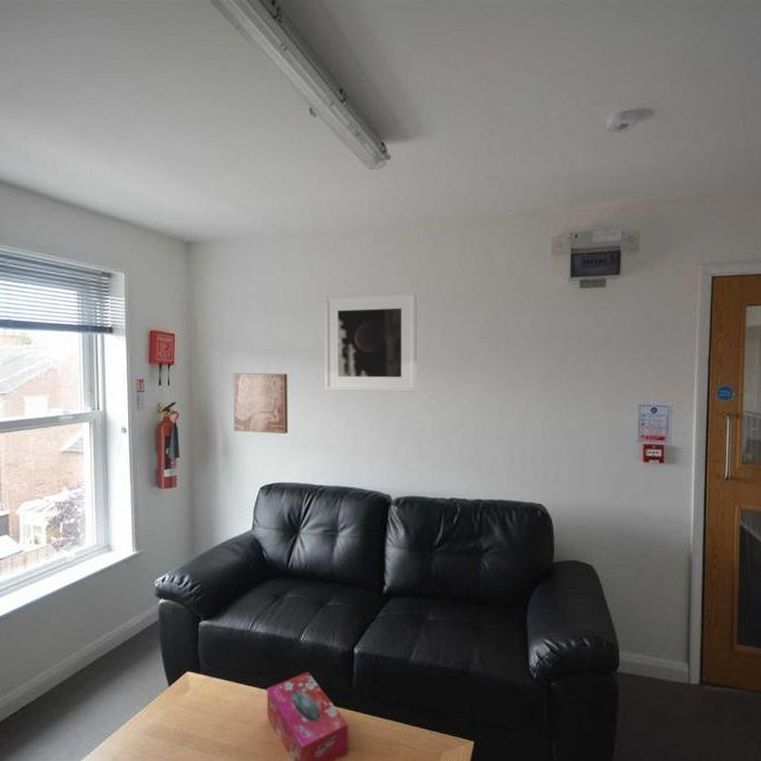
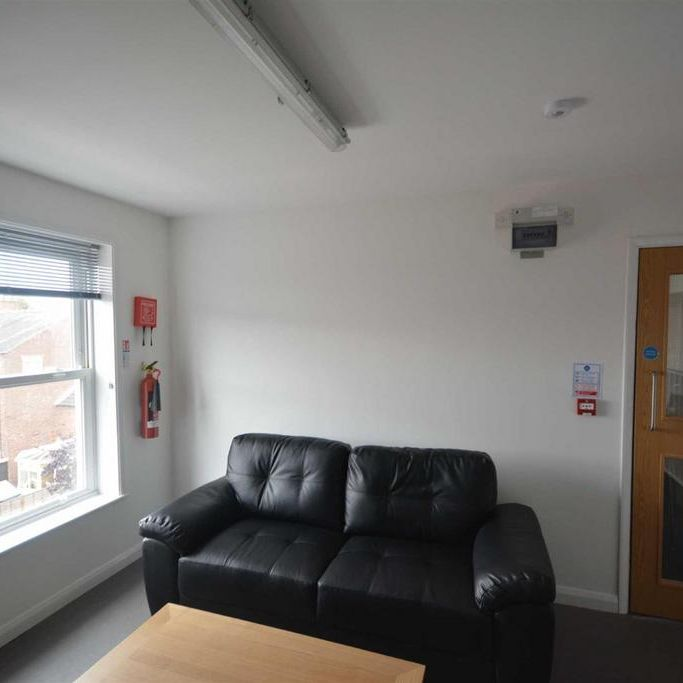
- tissue box (305, 720)
- wall art (260, 402)
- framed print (369, 343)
